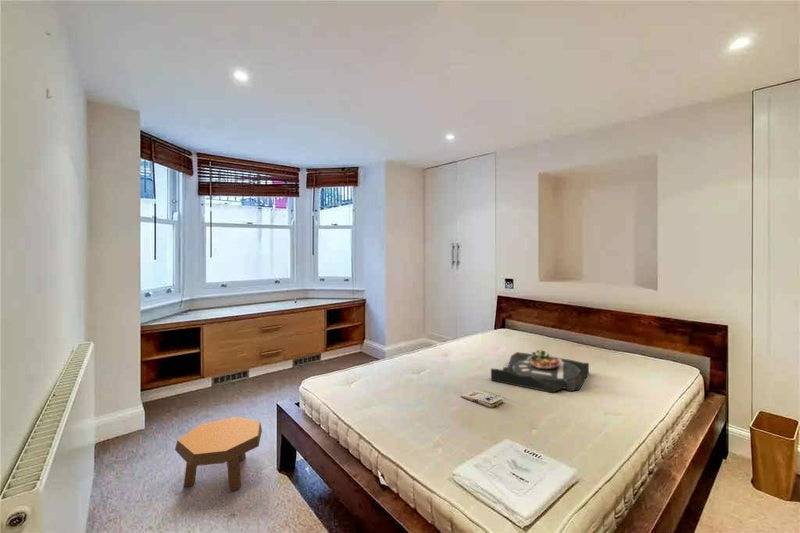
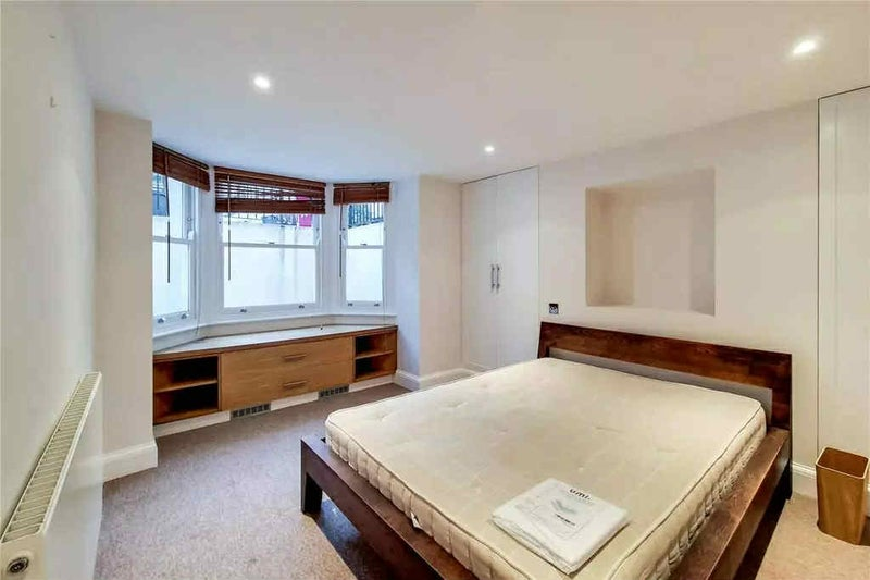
- paperback book (484, 397)
- footstool (221, 456)
- serving tray (541, 363)
